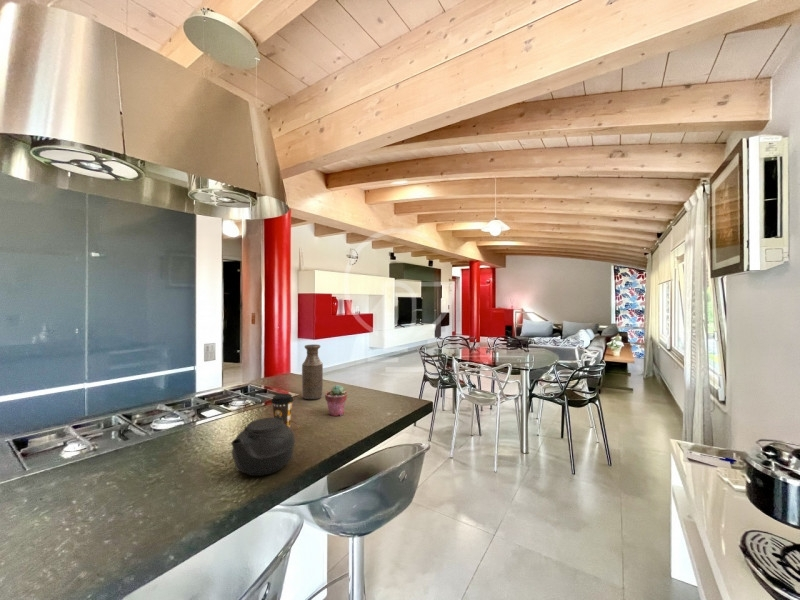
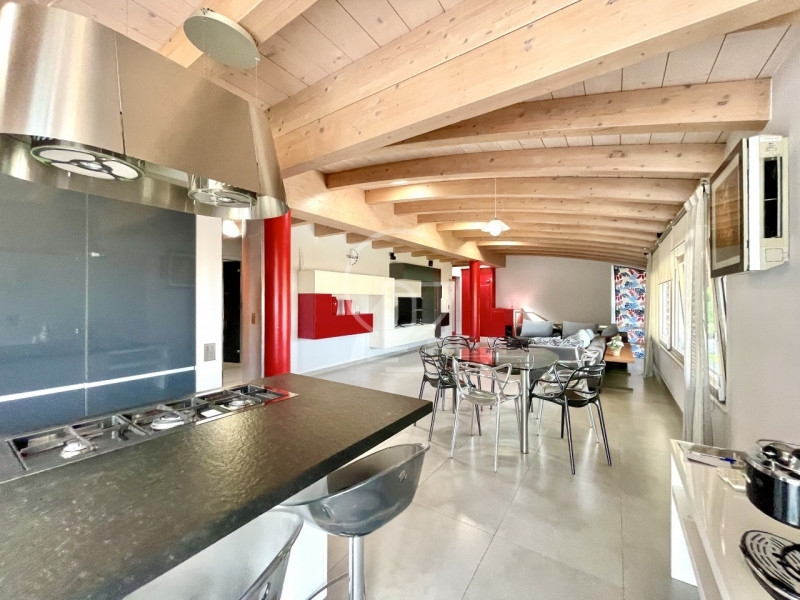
- potted succulent (336, 399)
- coffee cup (282, 412)
- teapot (260, 447)
- bottle (312, 371)
